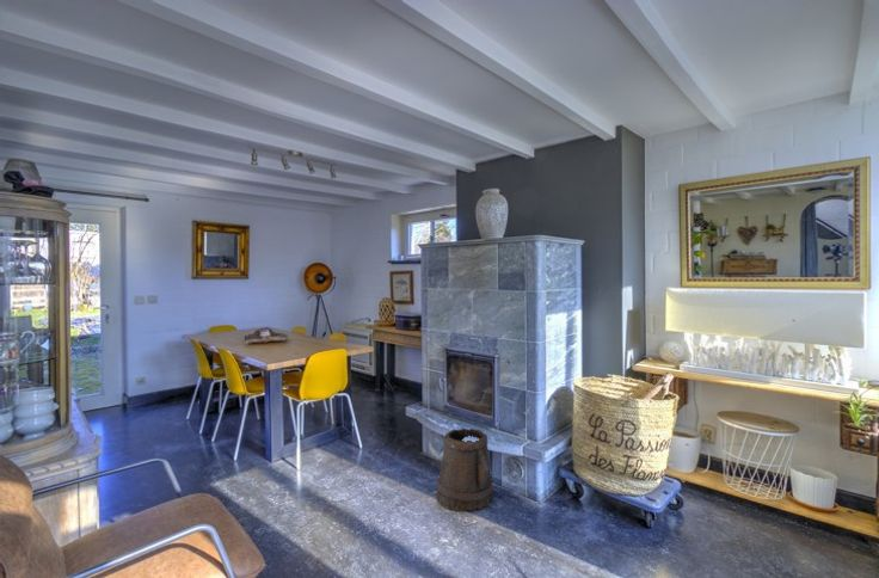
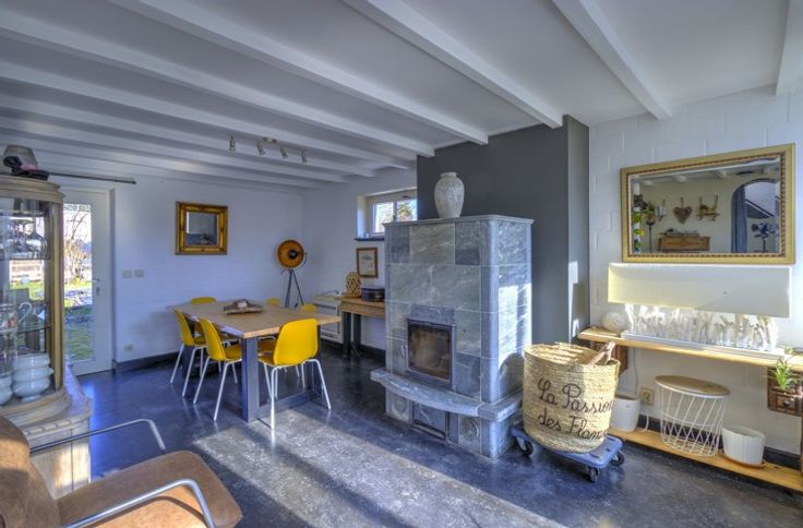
- bucket (465, 466)
